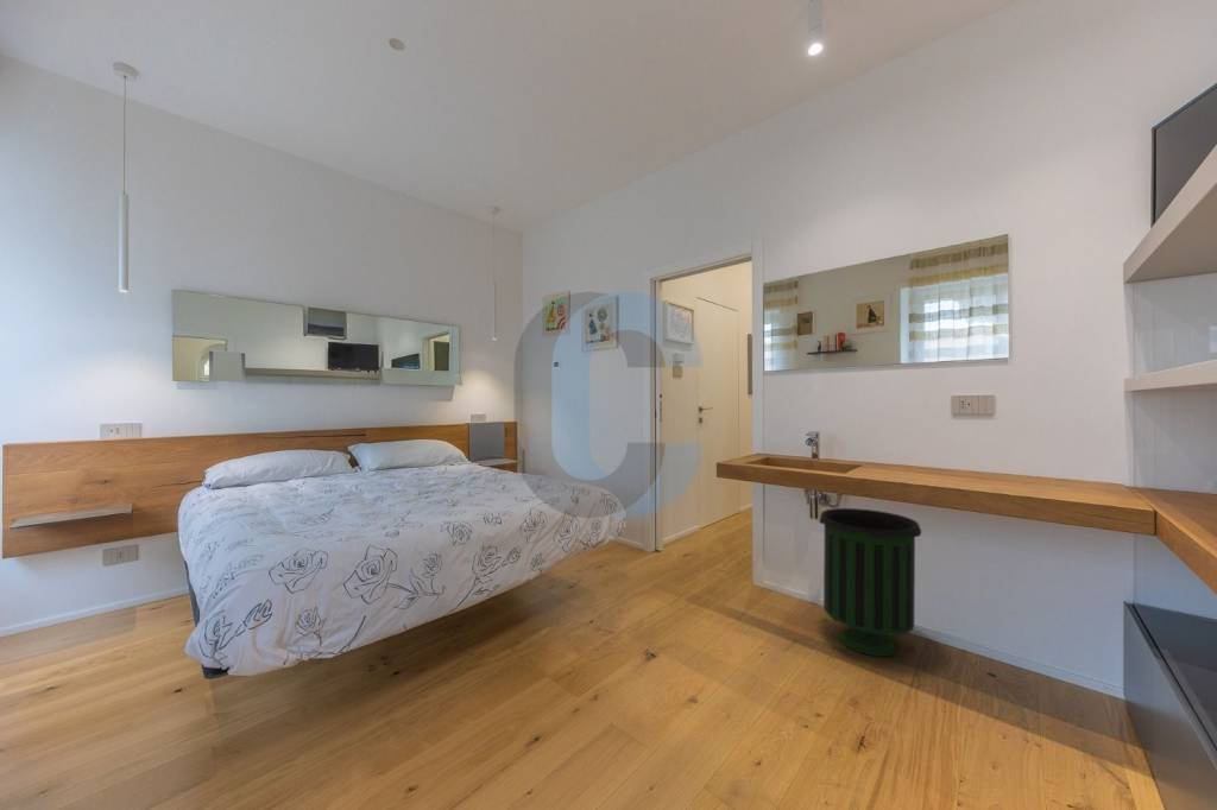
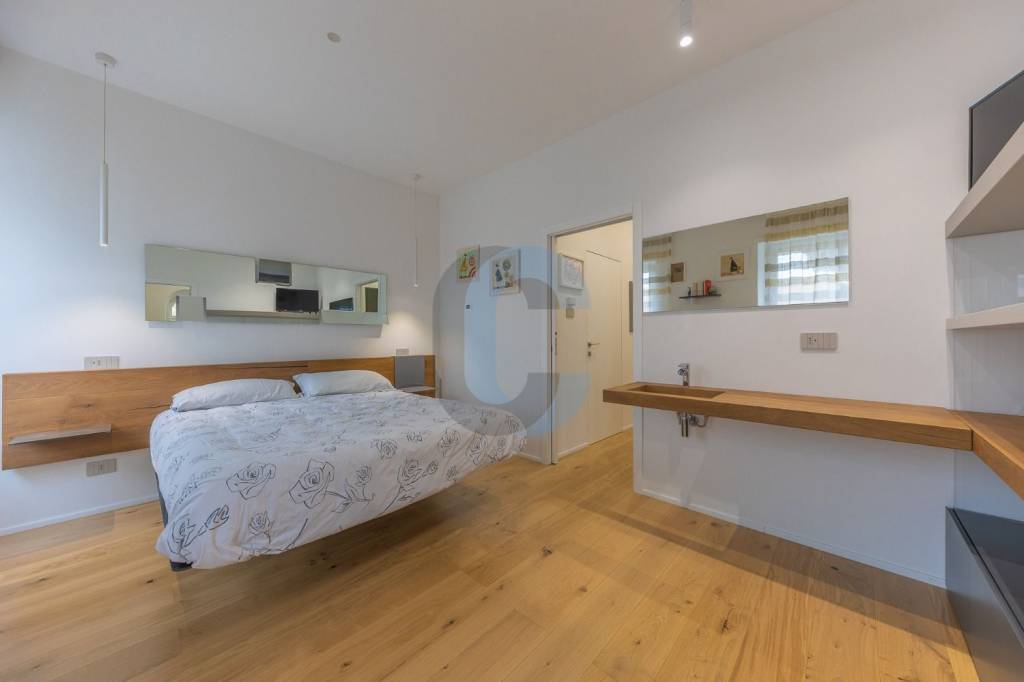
- trash can (866, 580)
